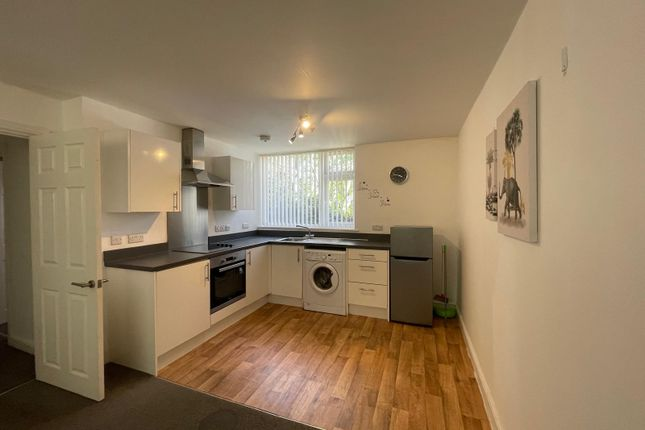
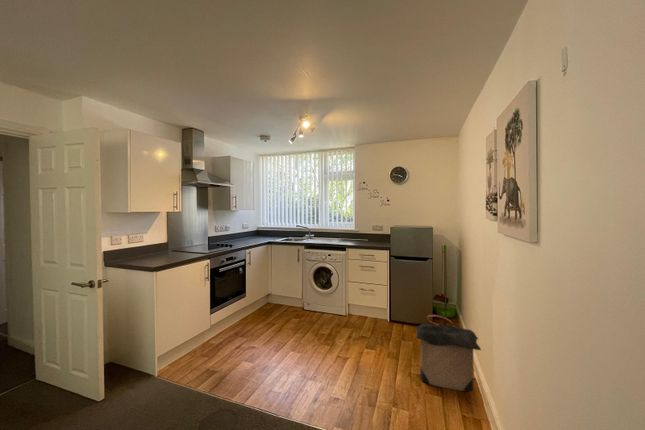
+ laundry hamper (446, 347)
